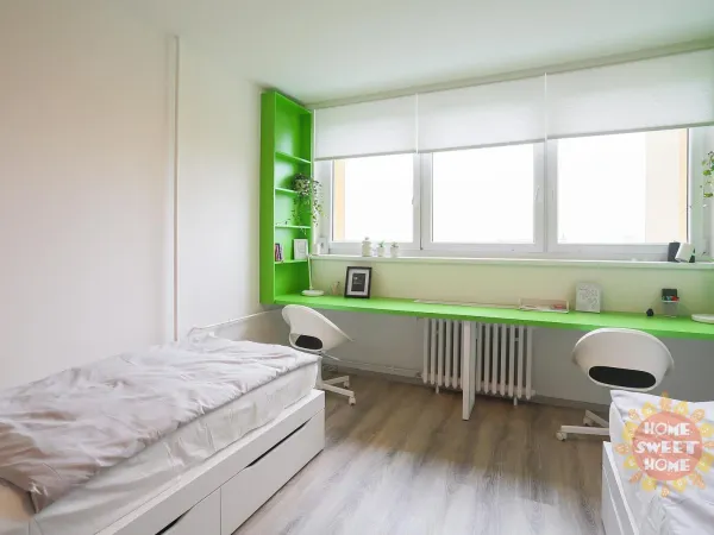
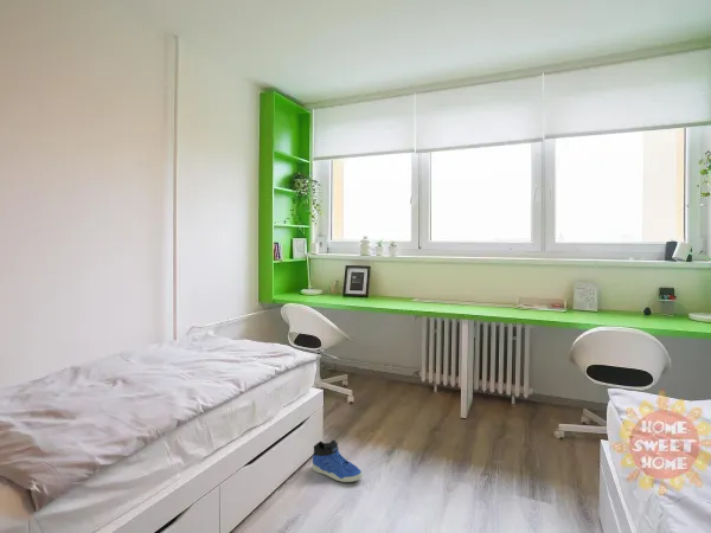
+ sneaker (337, 458)
